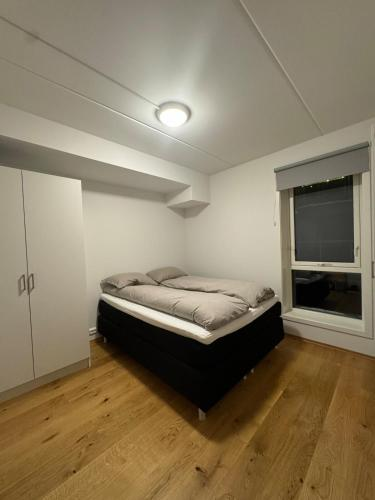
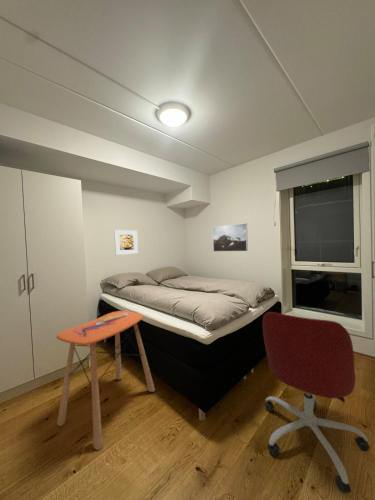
+ side table (109, 366)
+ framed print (229, 238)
+ office chair (307, 370)
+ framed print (126, 242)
